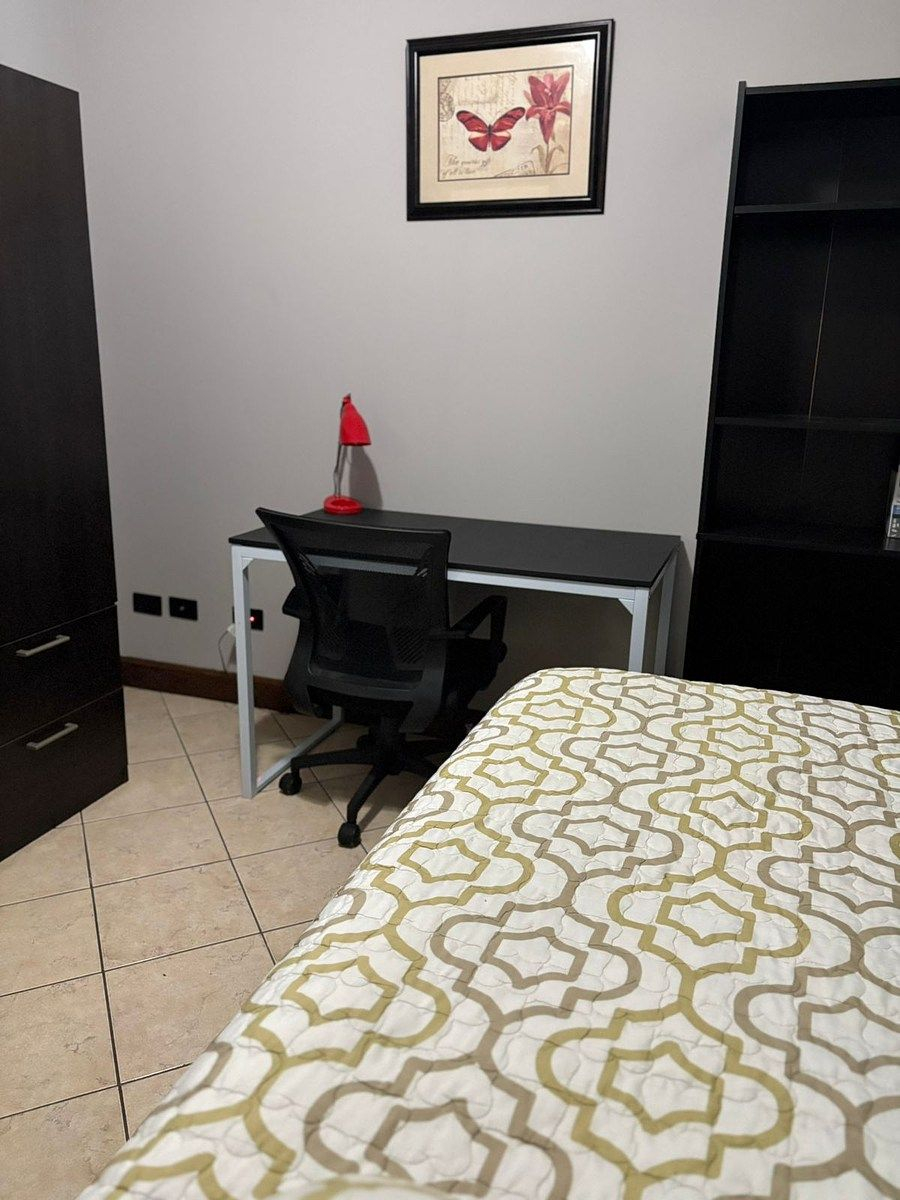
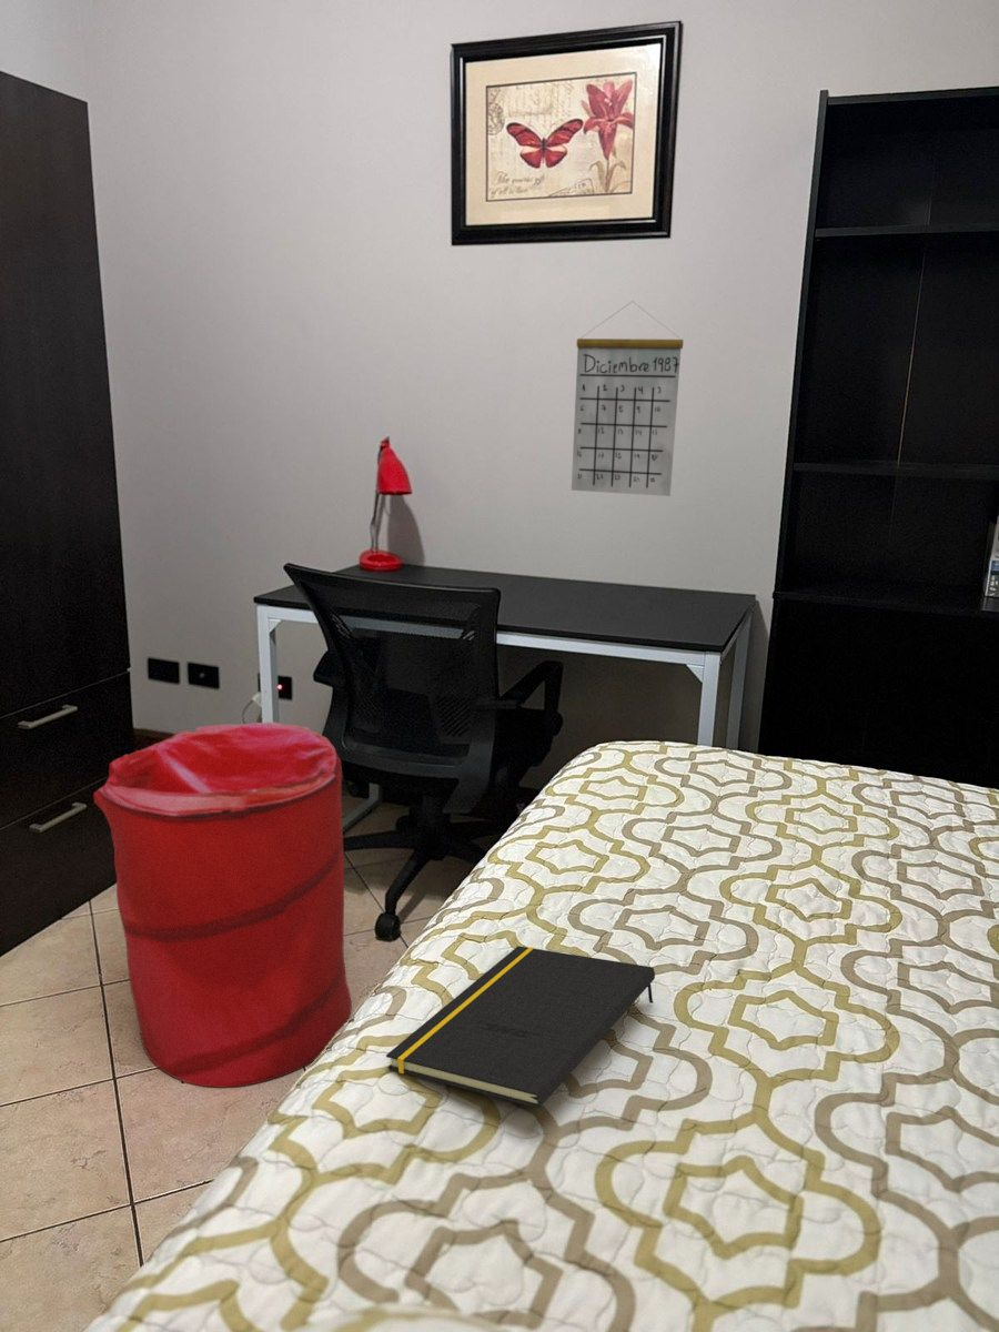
+ notepad (526, 1016)
+ calendar (625, 398)
+ laundry hamper (231, 890)
